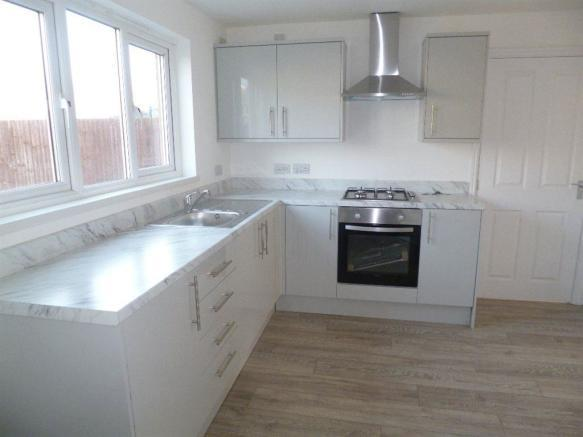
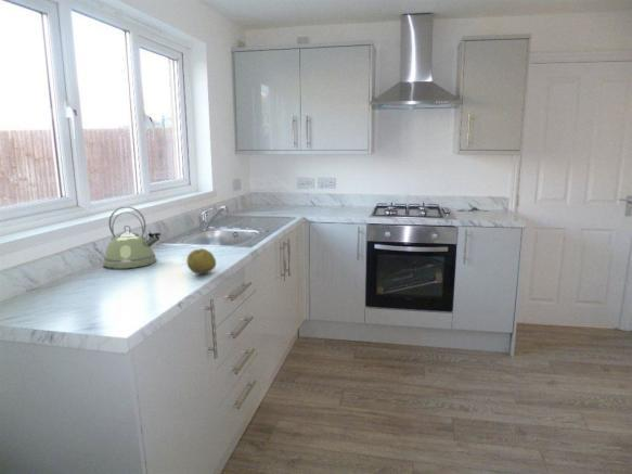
+ fruit (201, 261)
+ kettle (131, 234)
